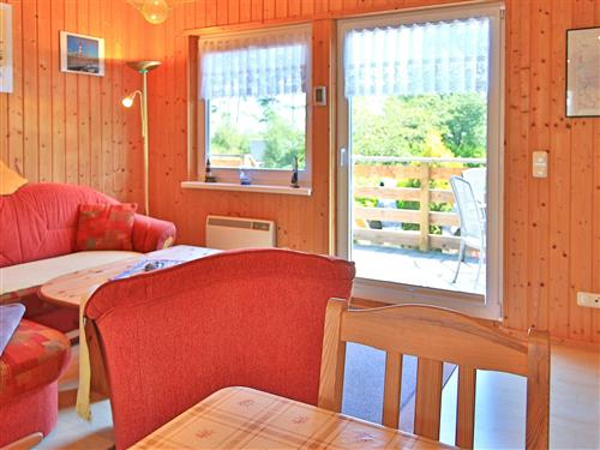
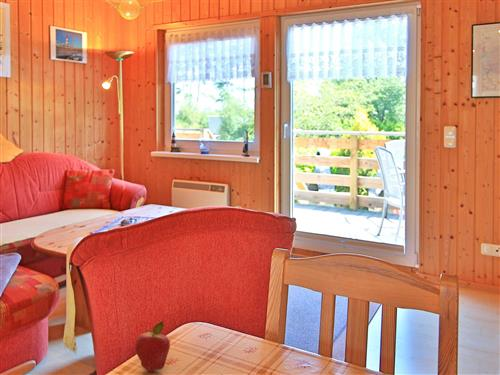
+ fruit (153, 343)
